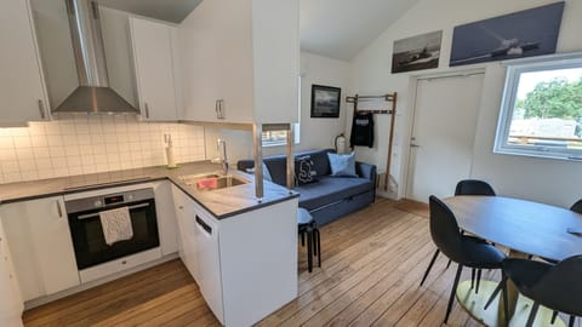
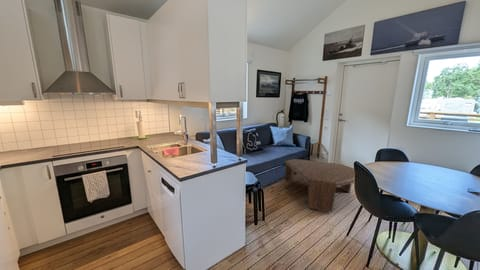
+ coffee table (316, 180)
